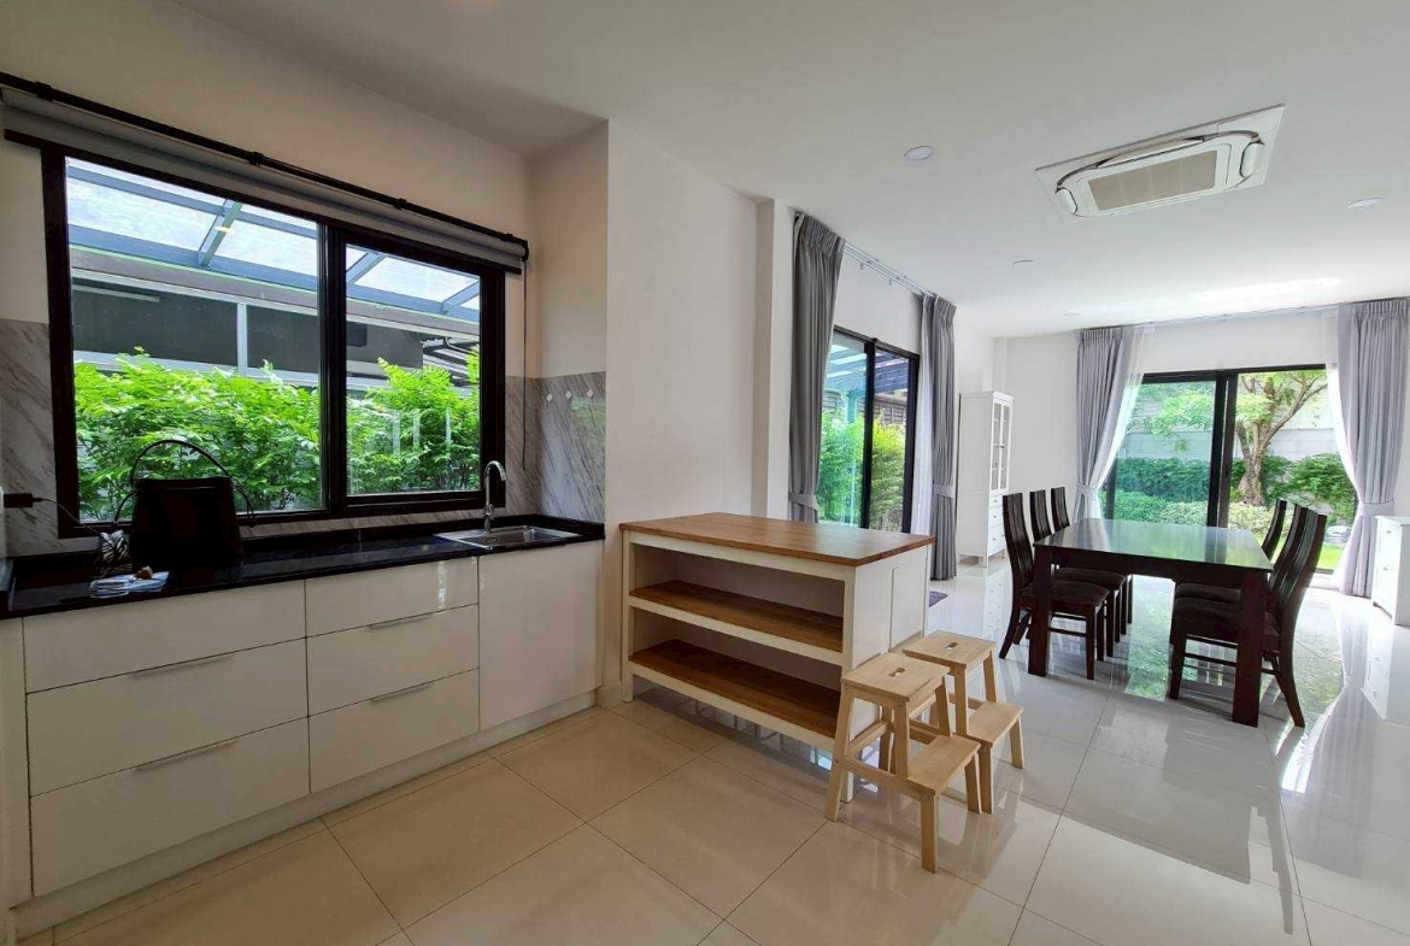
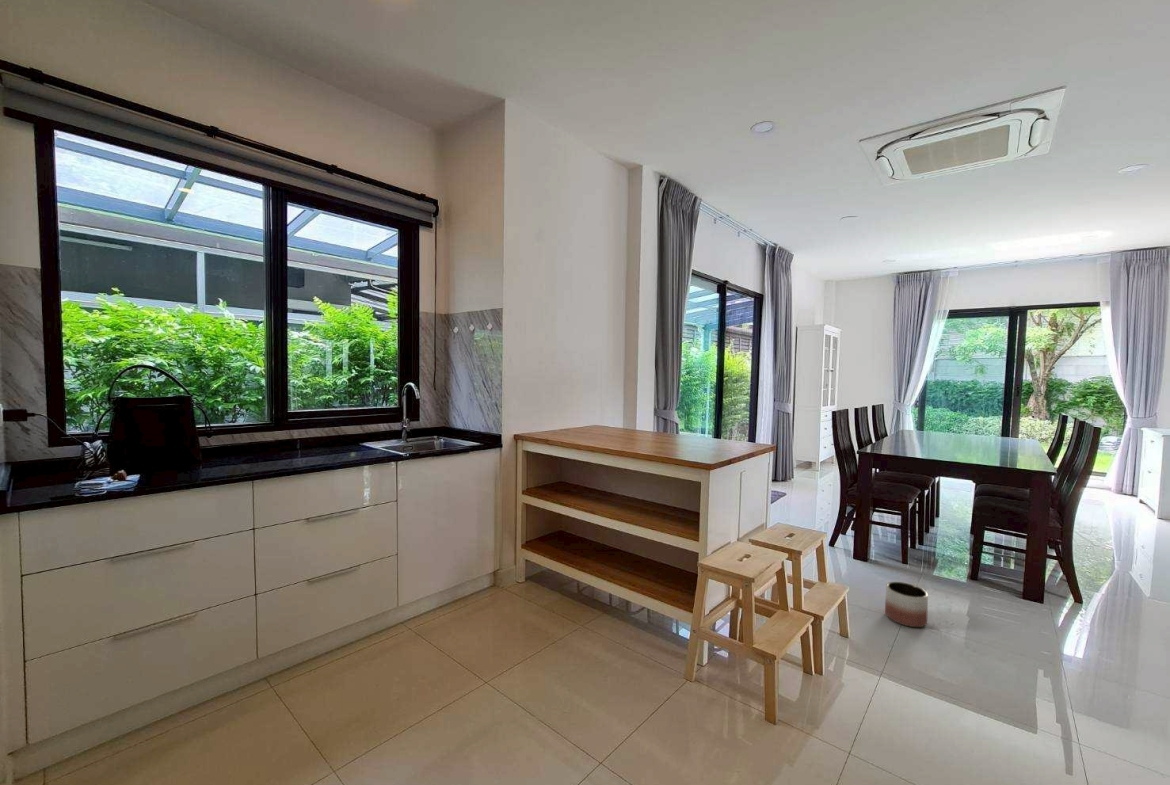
+ planter (906, 604)
